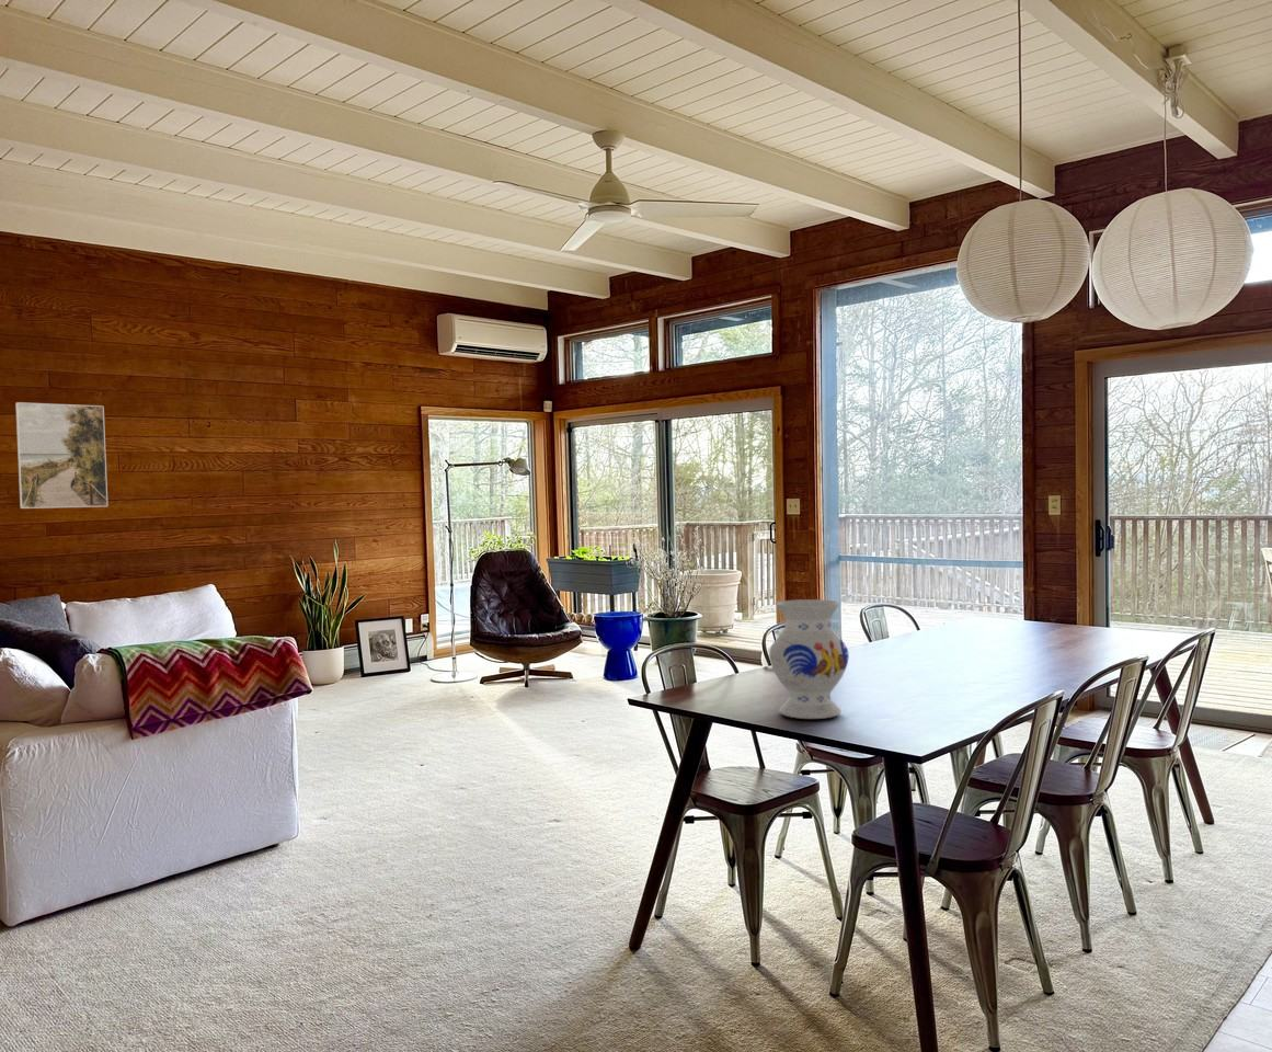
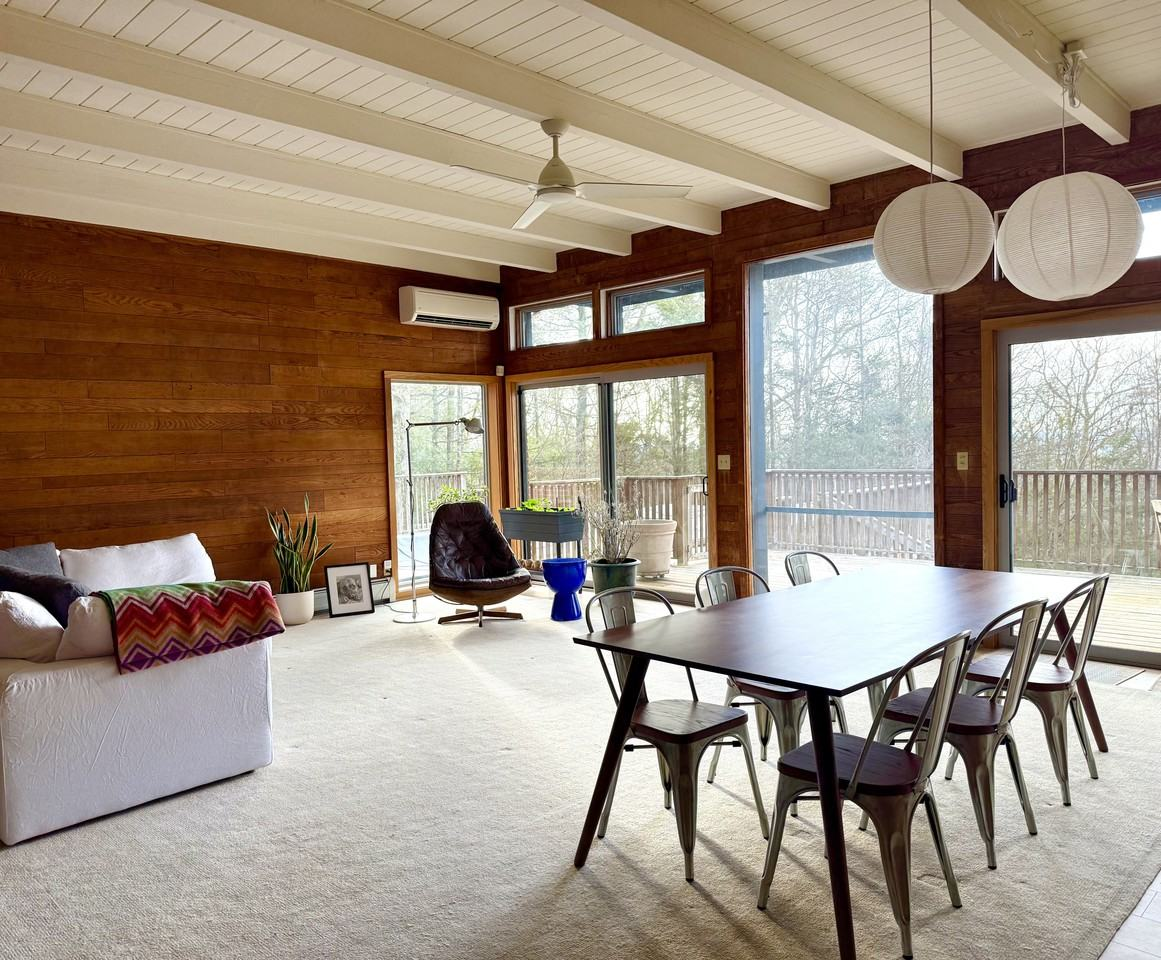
- vase (809, 659)
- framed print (62, 456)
